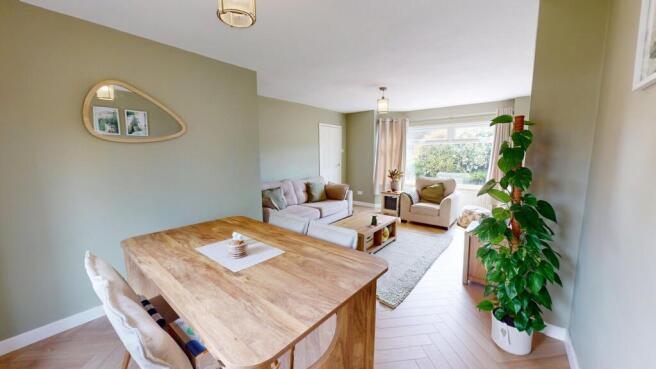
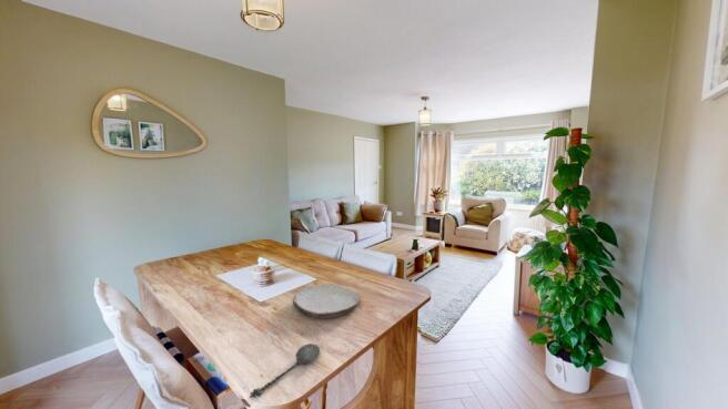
+ plate (326, 299)
+ spoon (286, 370)
